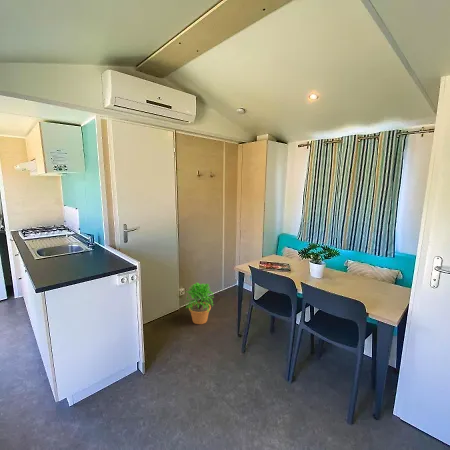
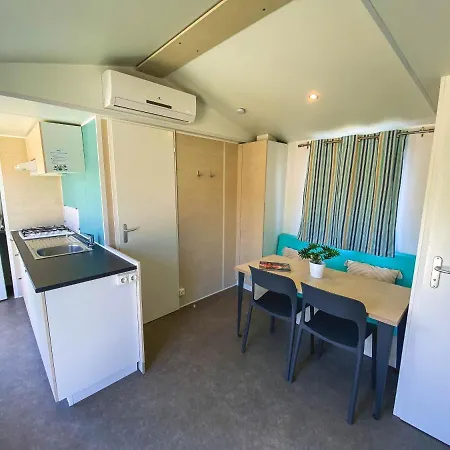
- potted plant (199, 301)
